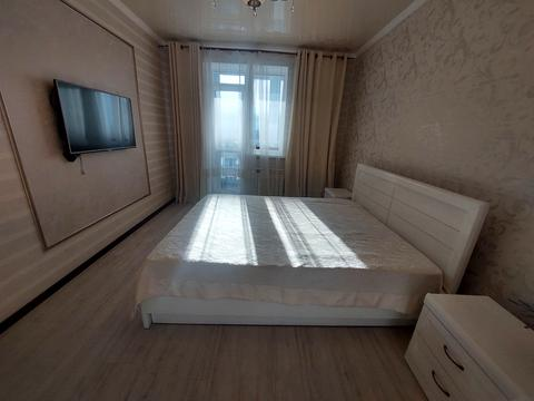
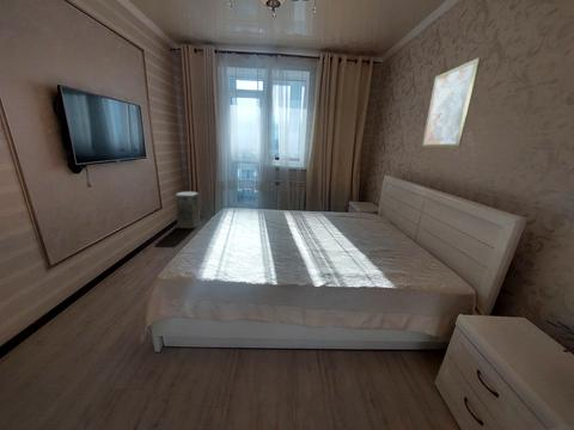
+ fan (188, 209)
+ wall art (446, 109)
